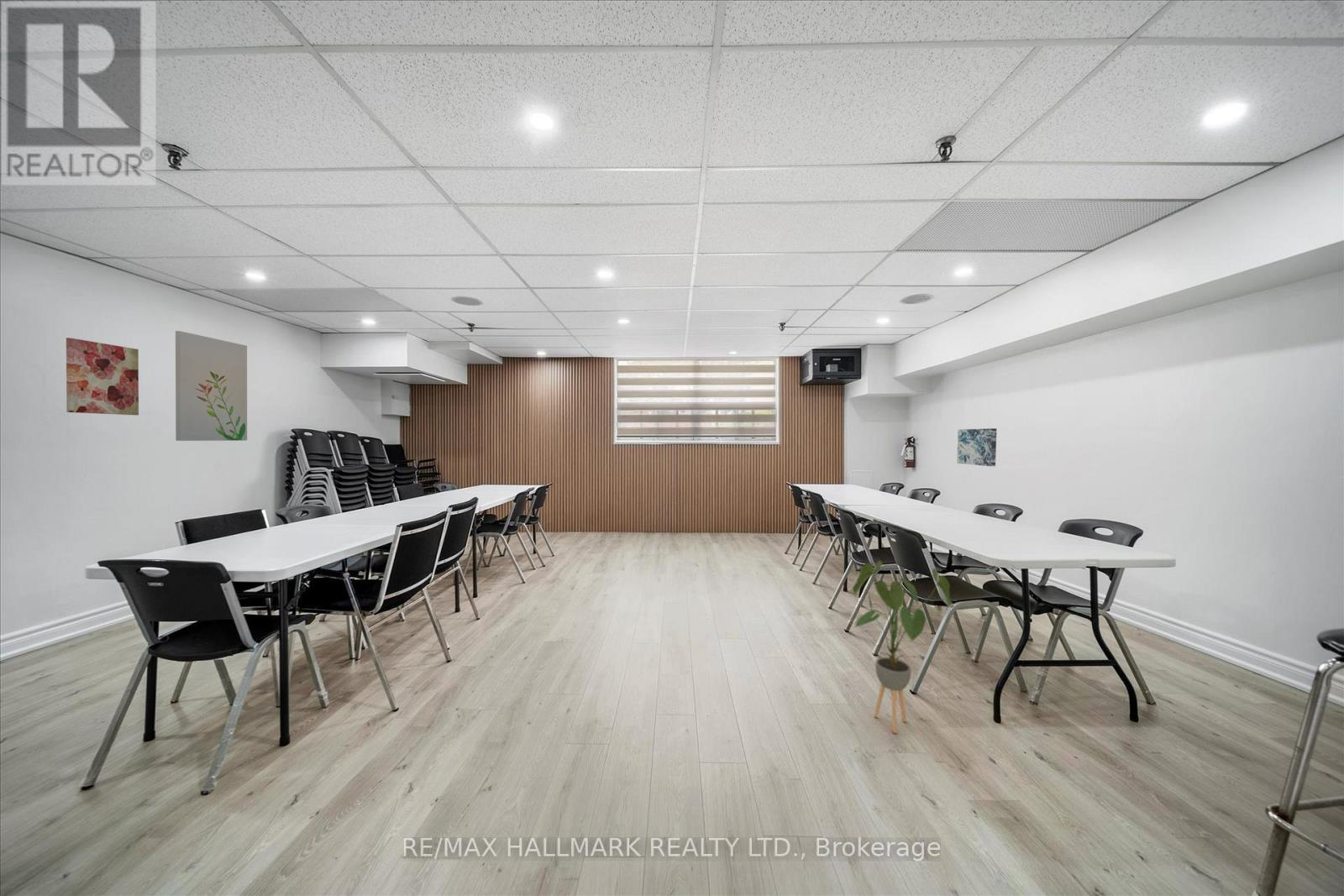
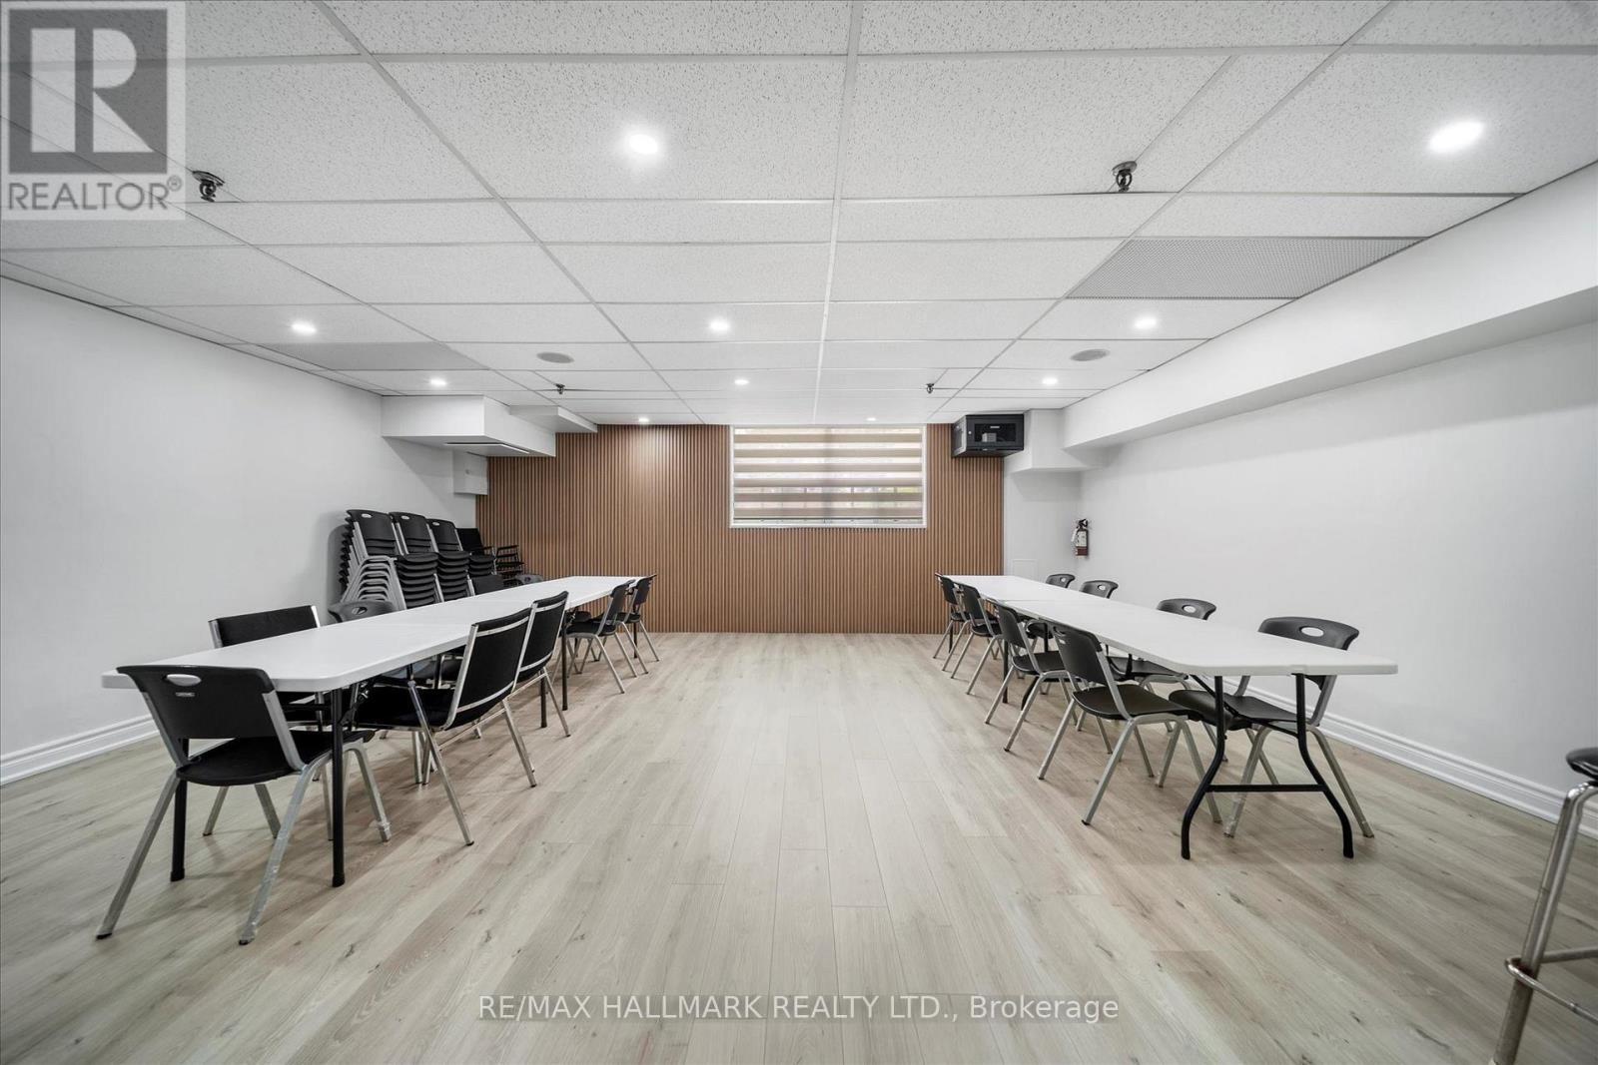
- wall art (975, 447)
- wall art (213, 390)
- house plant (890, 641)
- wall art (104, 379)
